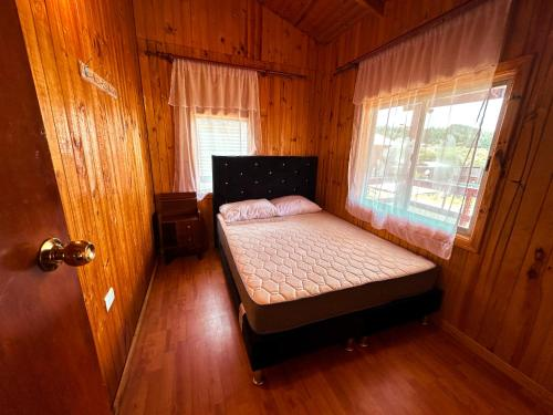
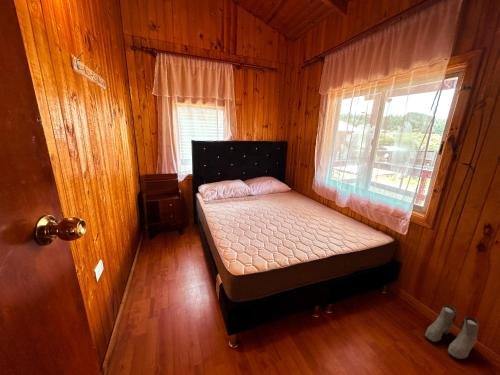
+ boots (450, 328)
